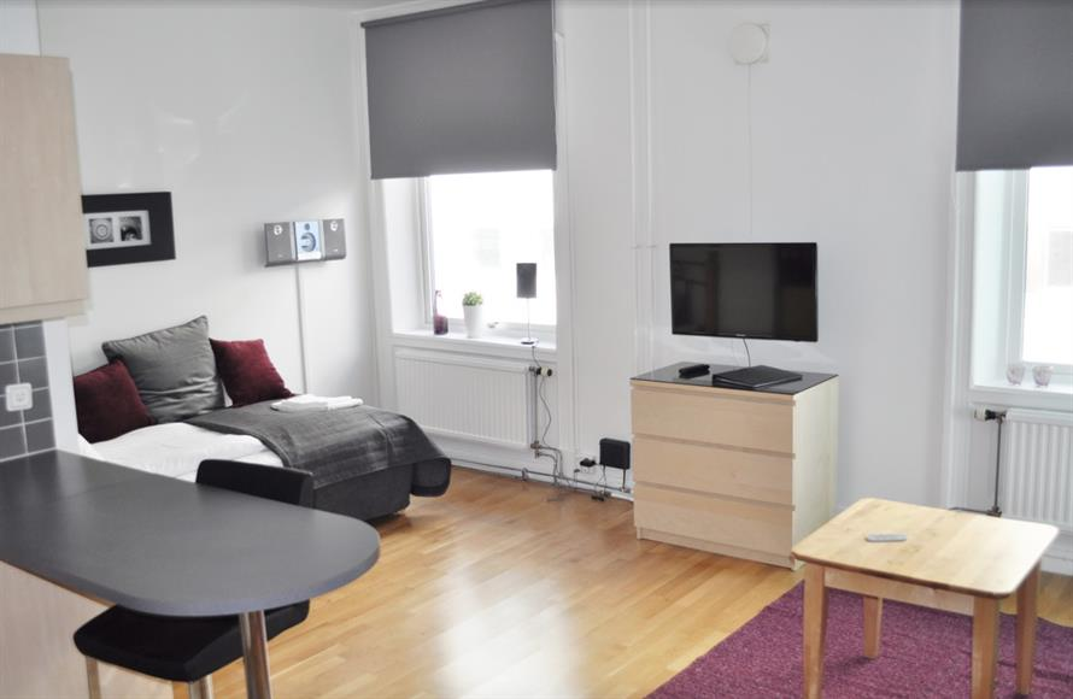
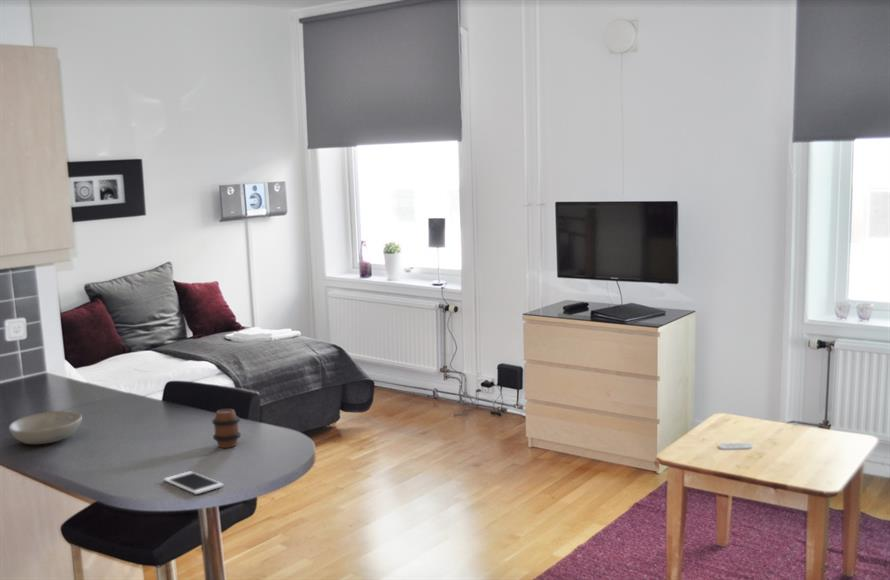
+ cell phone (193, 482)
+ bowl (46, 429)
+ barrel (226, 428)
